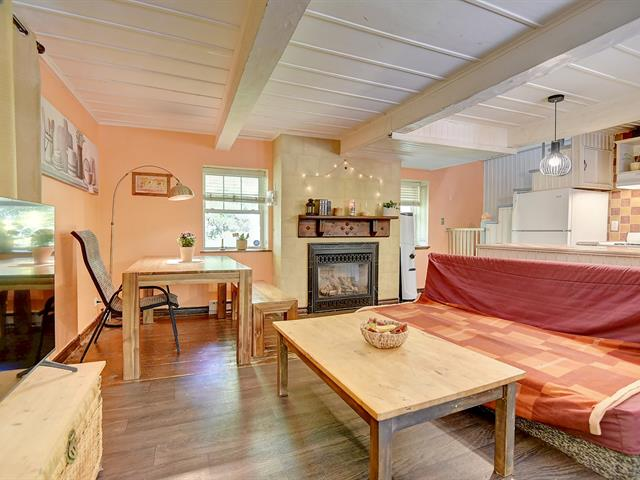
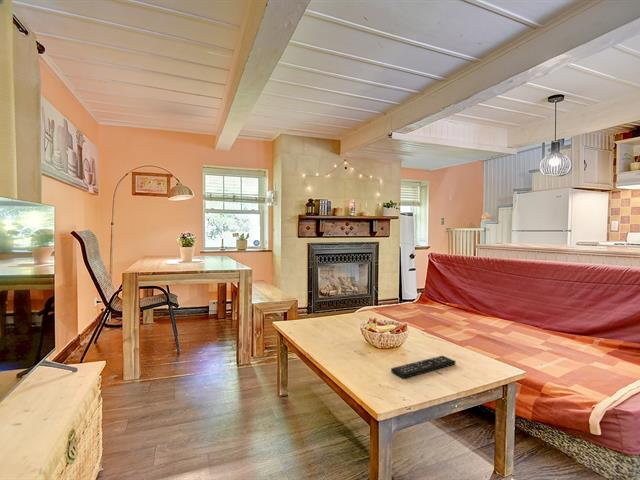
+ remote control (424, 365)
